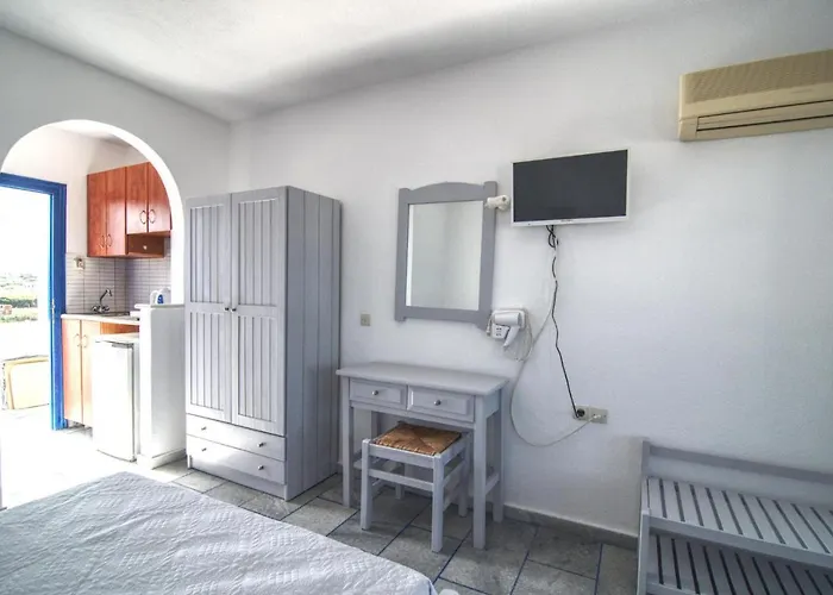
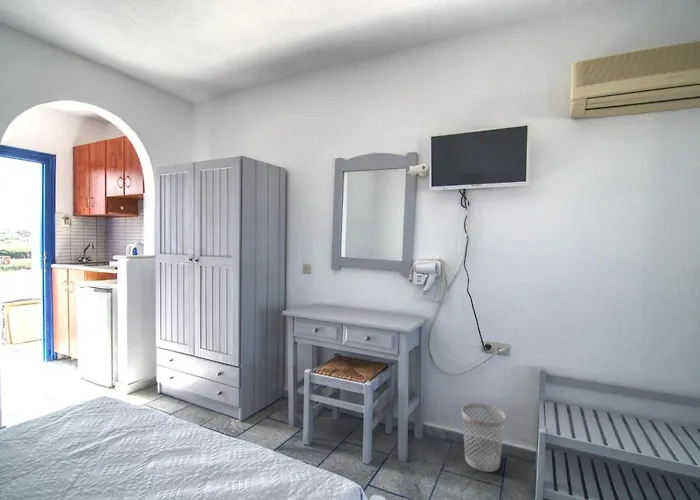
+ wastebasket (483, 437)
